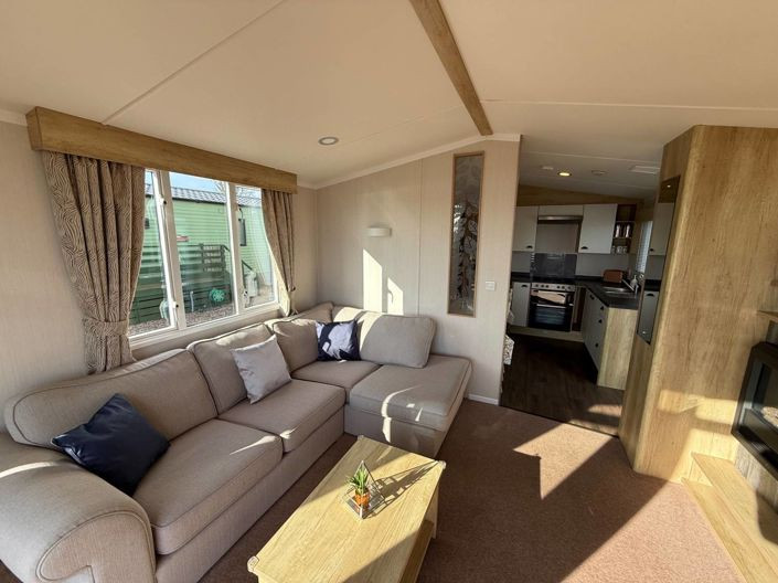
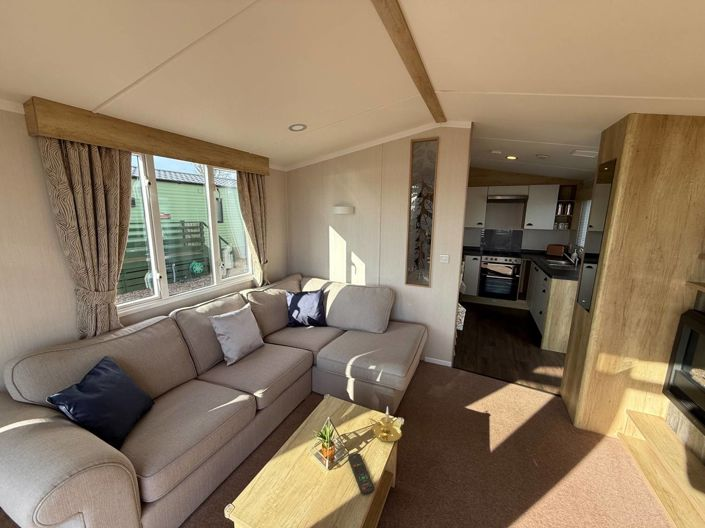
+ remote control (360, 472)
+ candle holder (384, 419)
